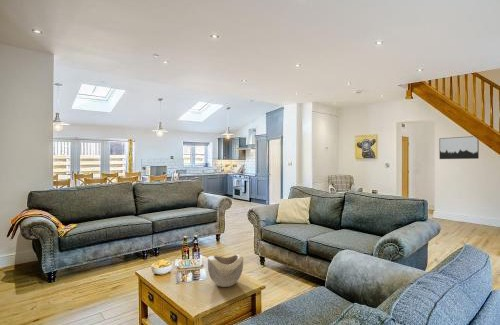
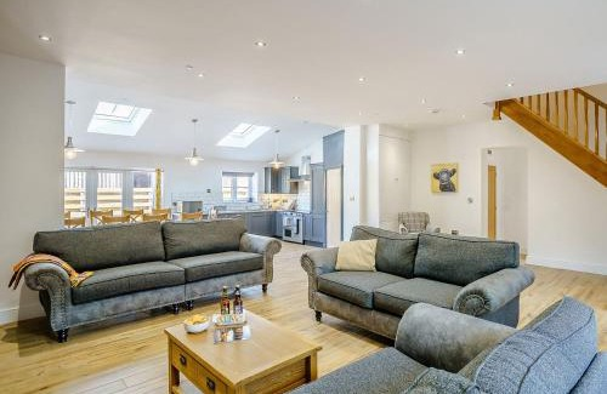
- wall art (458, 148)
- decorative bowl (225, 269)
